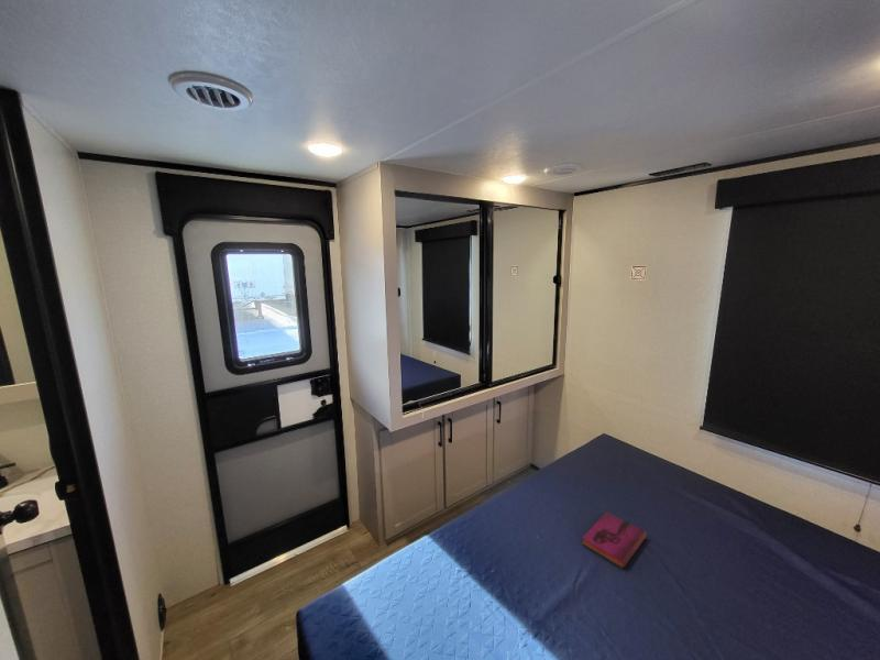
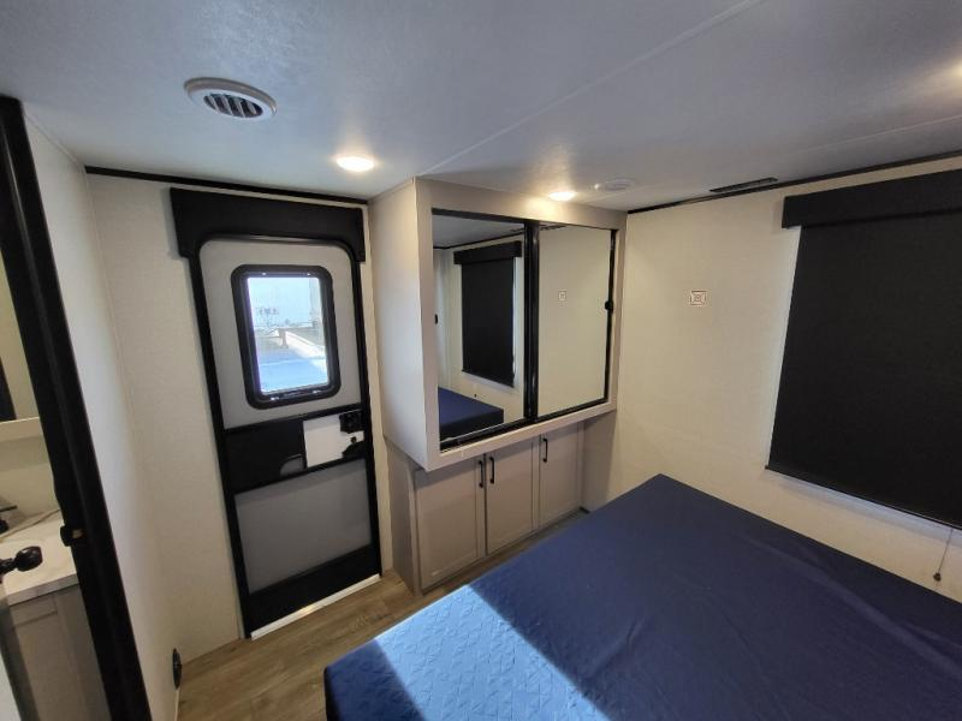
- hardback book (614, 537)
